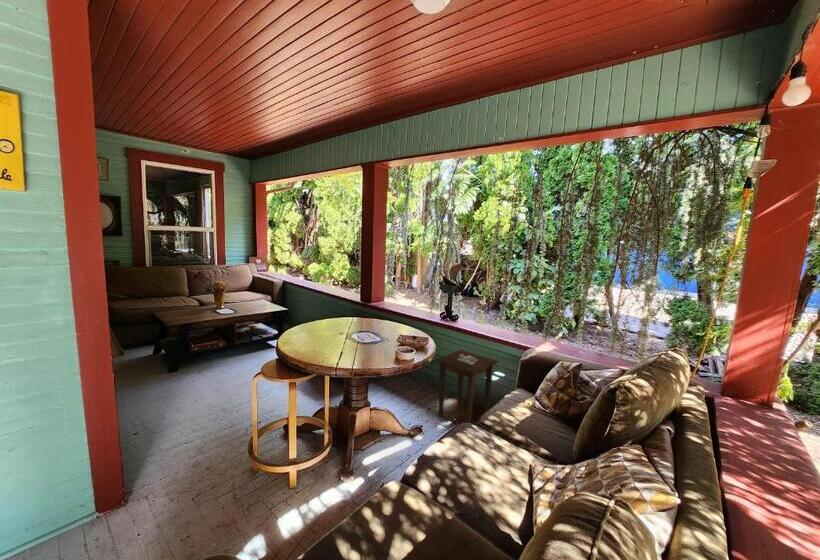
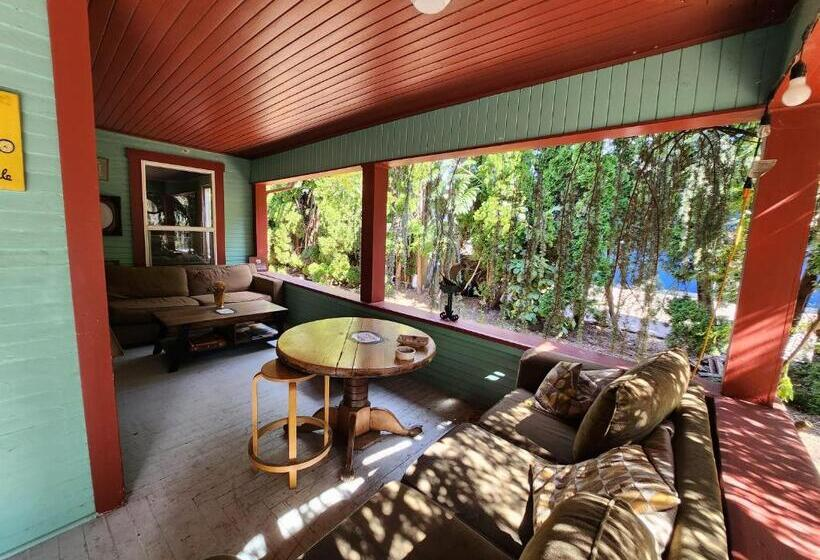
- side table (467, 387)
